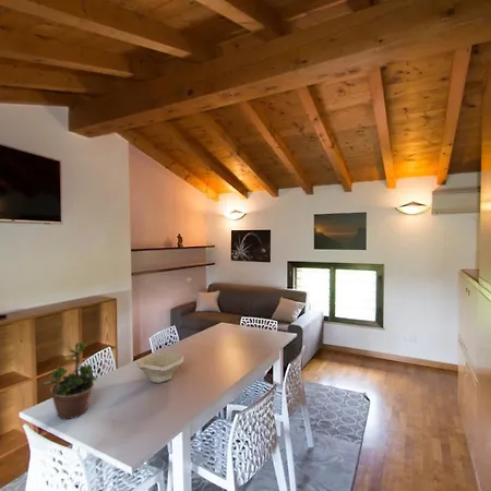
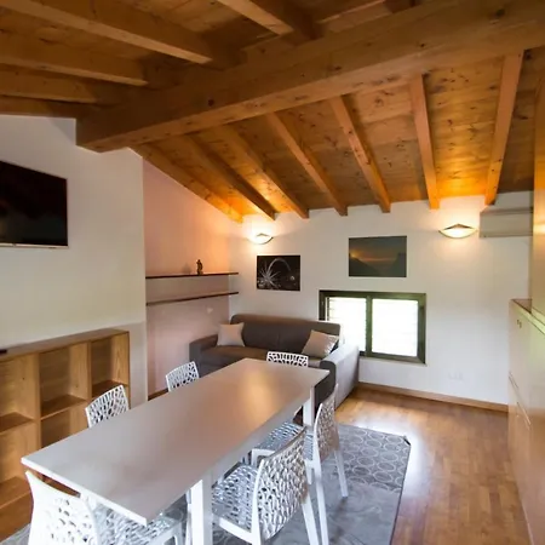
- potted plant (73, 376)
- bowl (160, 368)
